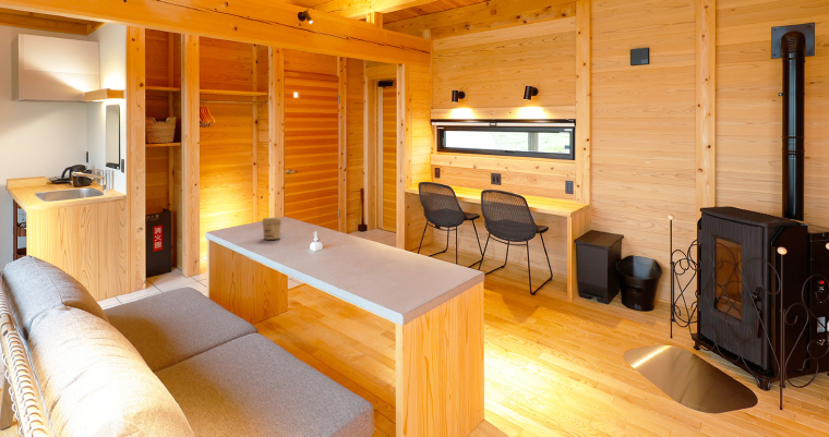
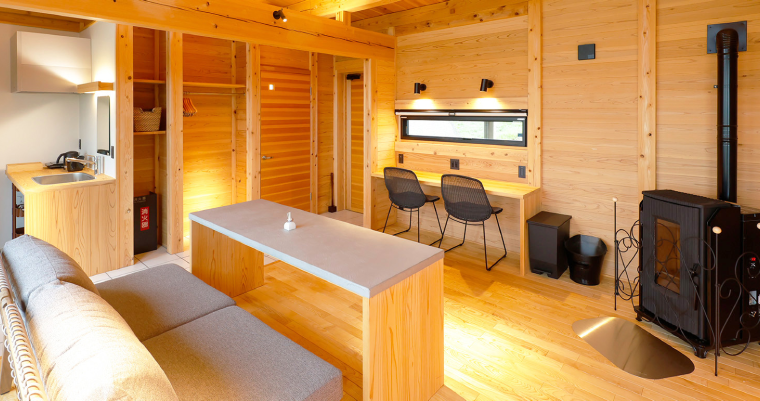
- jar (272, 228)
